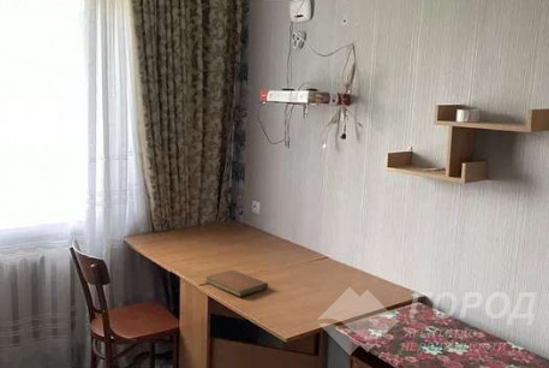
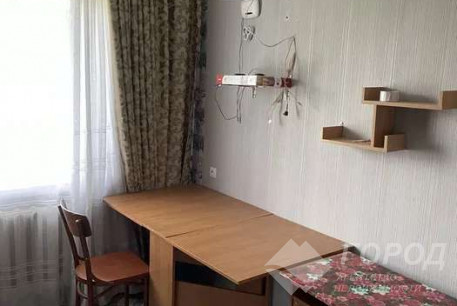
- notebook (235, 281)
